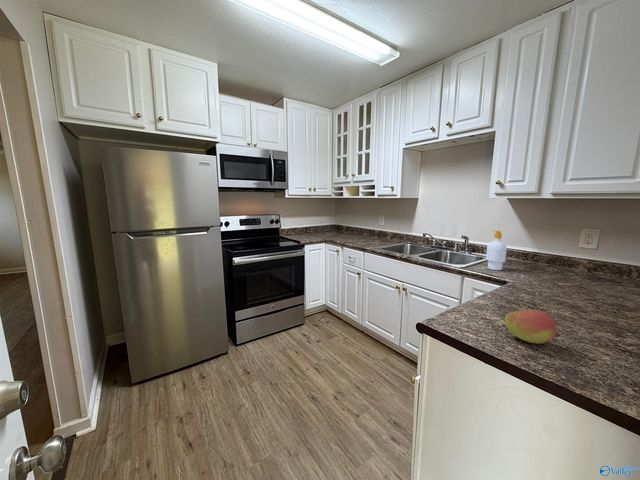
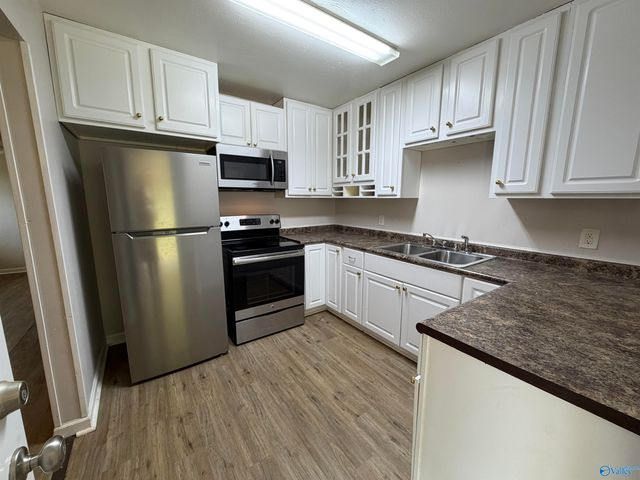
- soap bottle (496, 250)
- fruit (531, 325)
